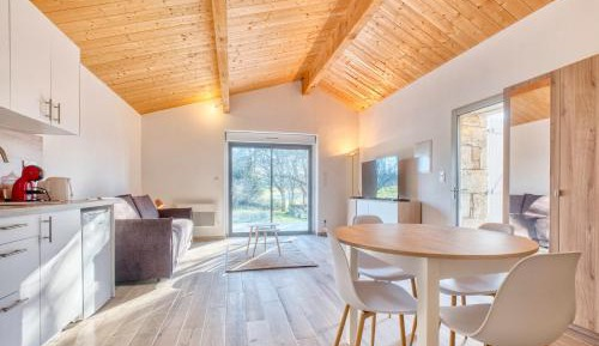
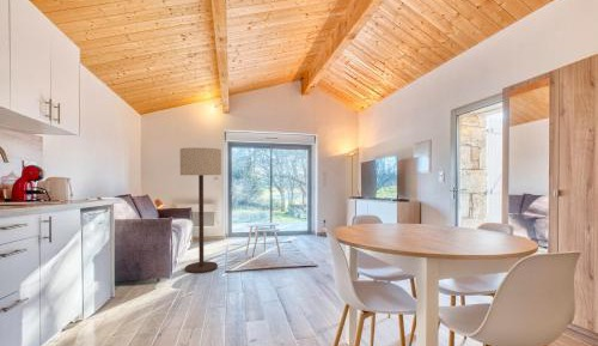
+ floor lamp (201, 208)
